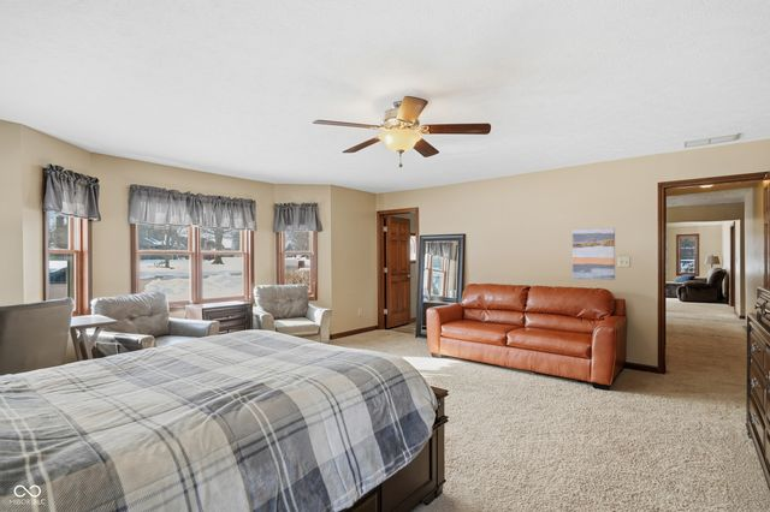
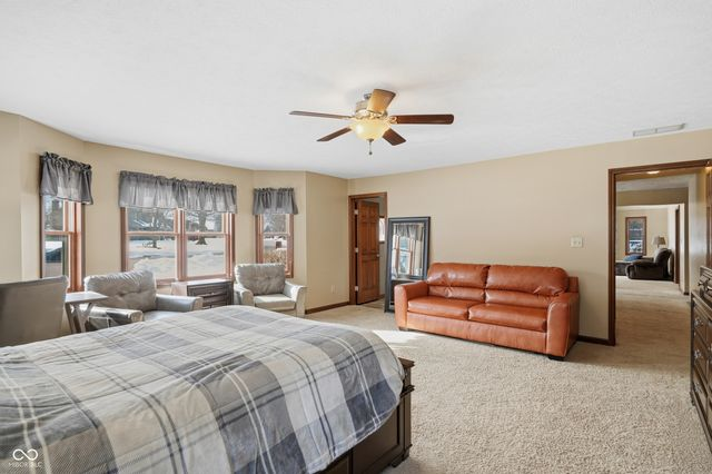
- wall art (592, 254)
